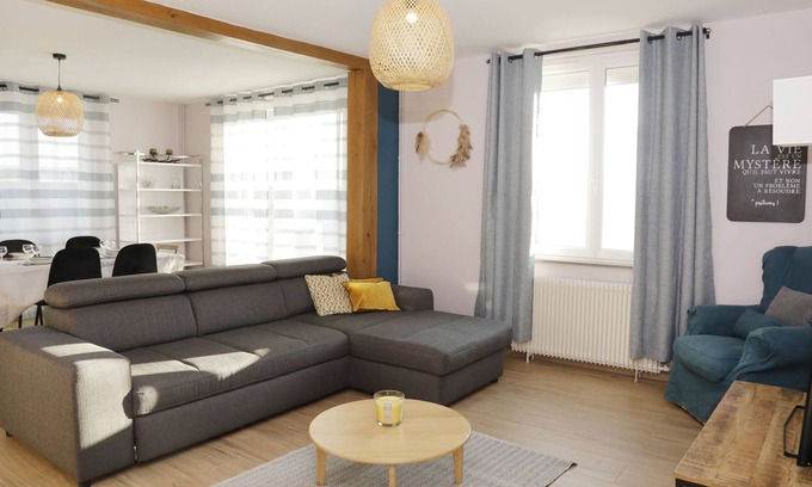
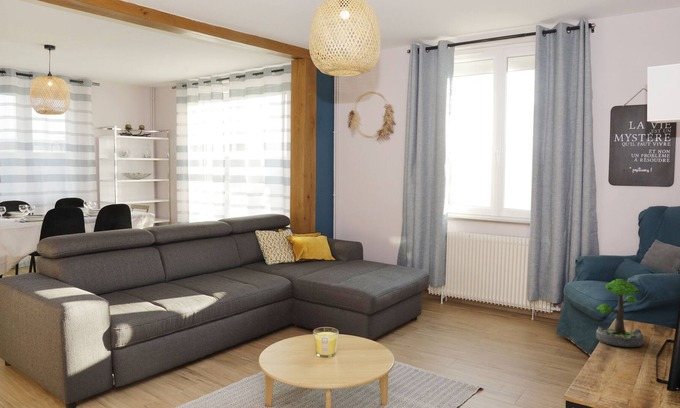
+ plant (619, 310)
